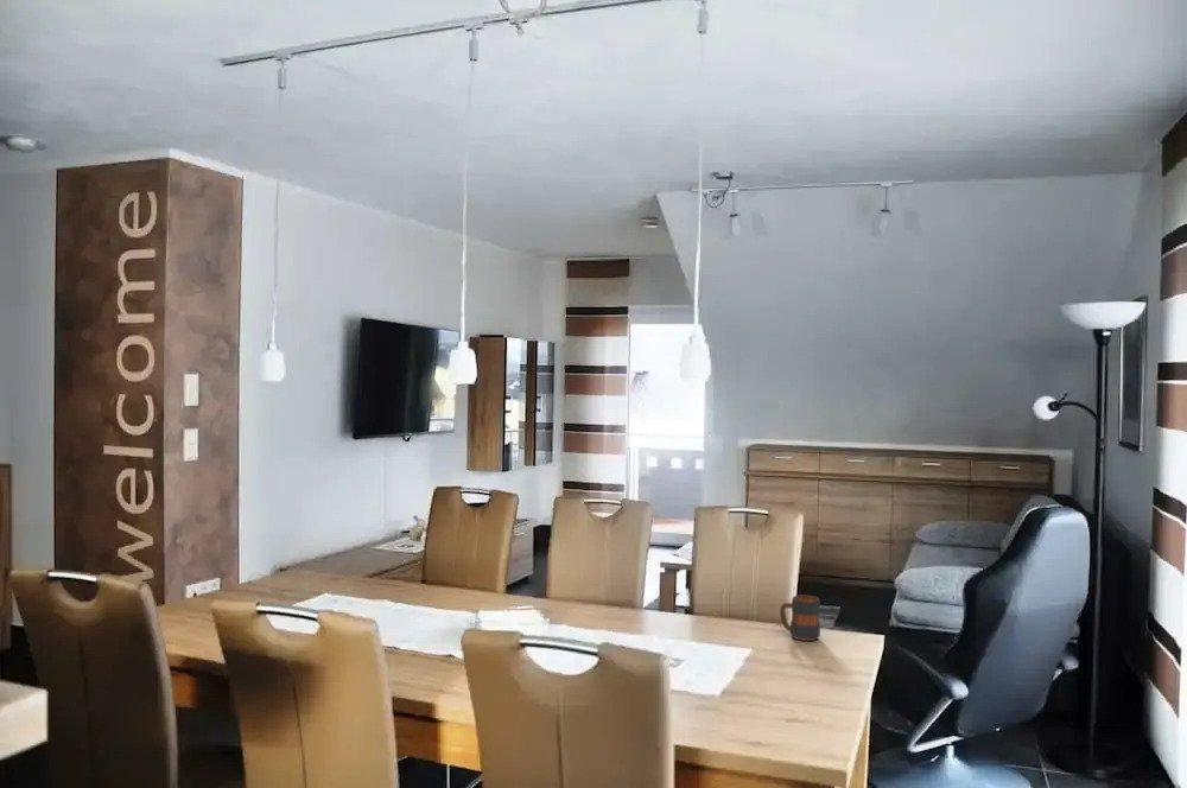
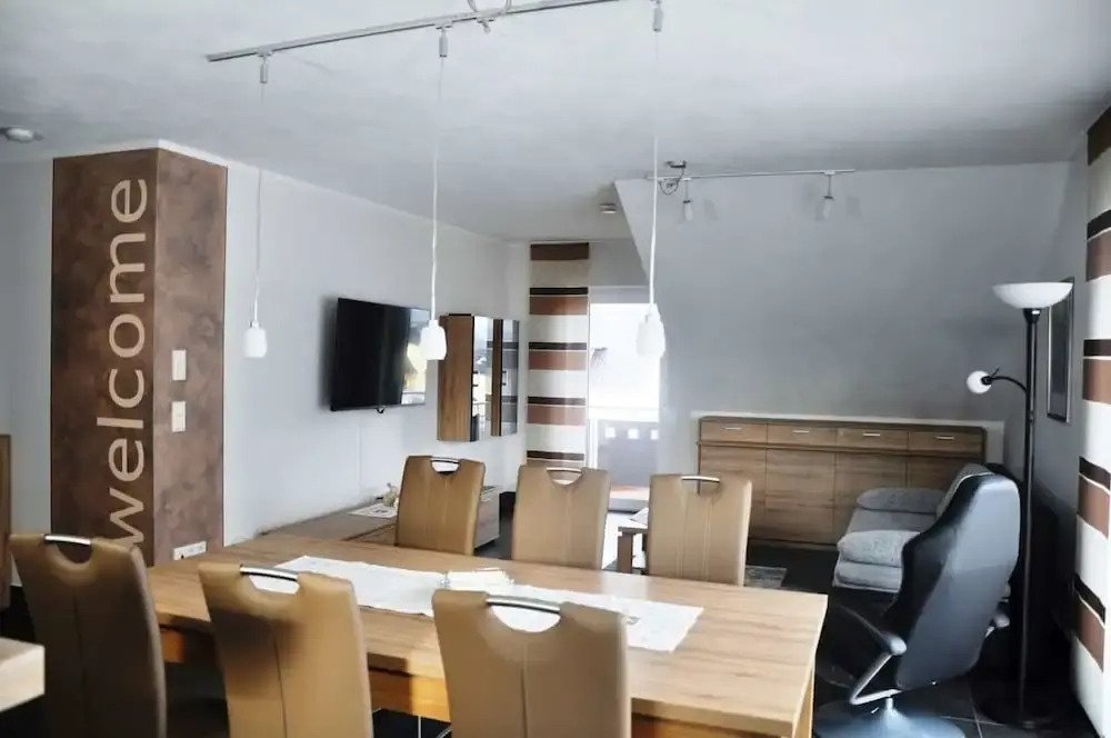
- mug (799, 617)
